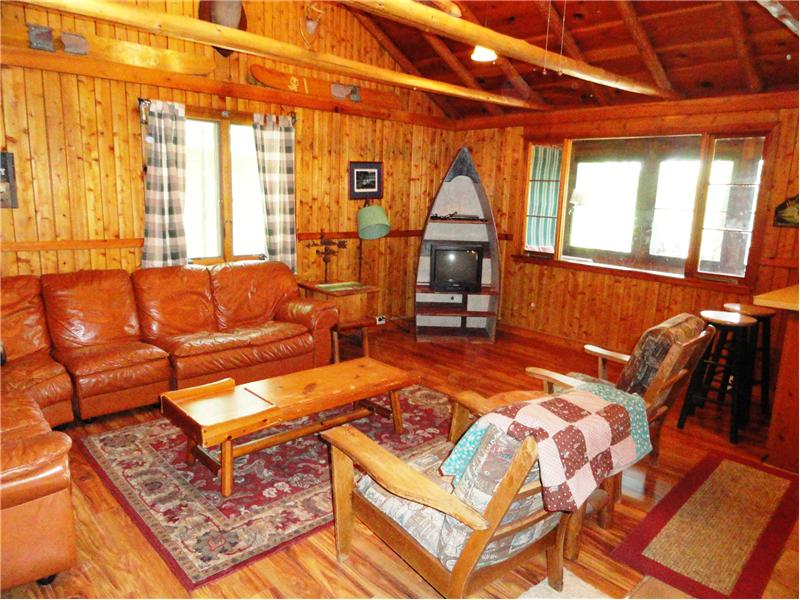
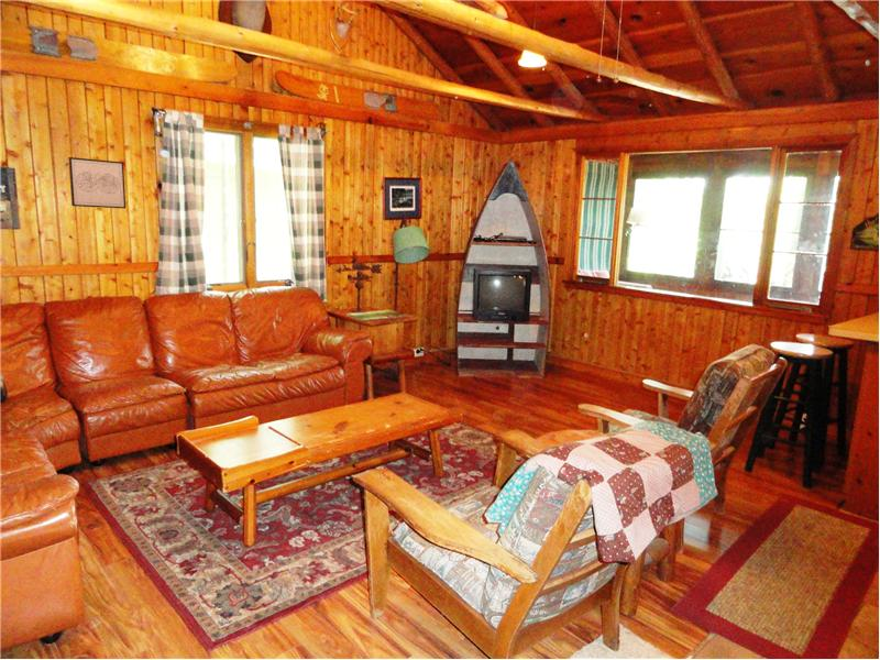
+ wall art (98, 184)
